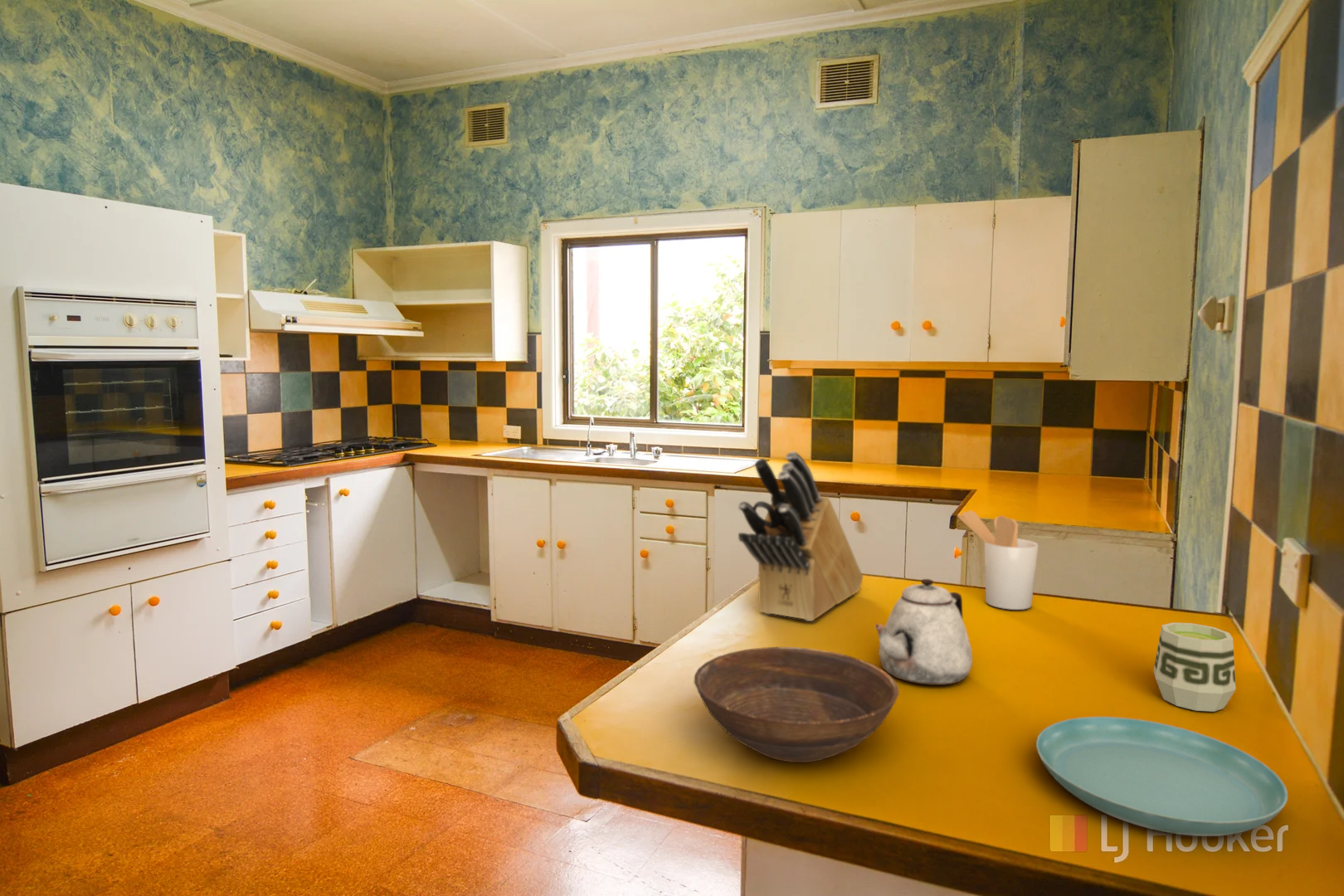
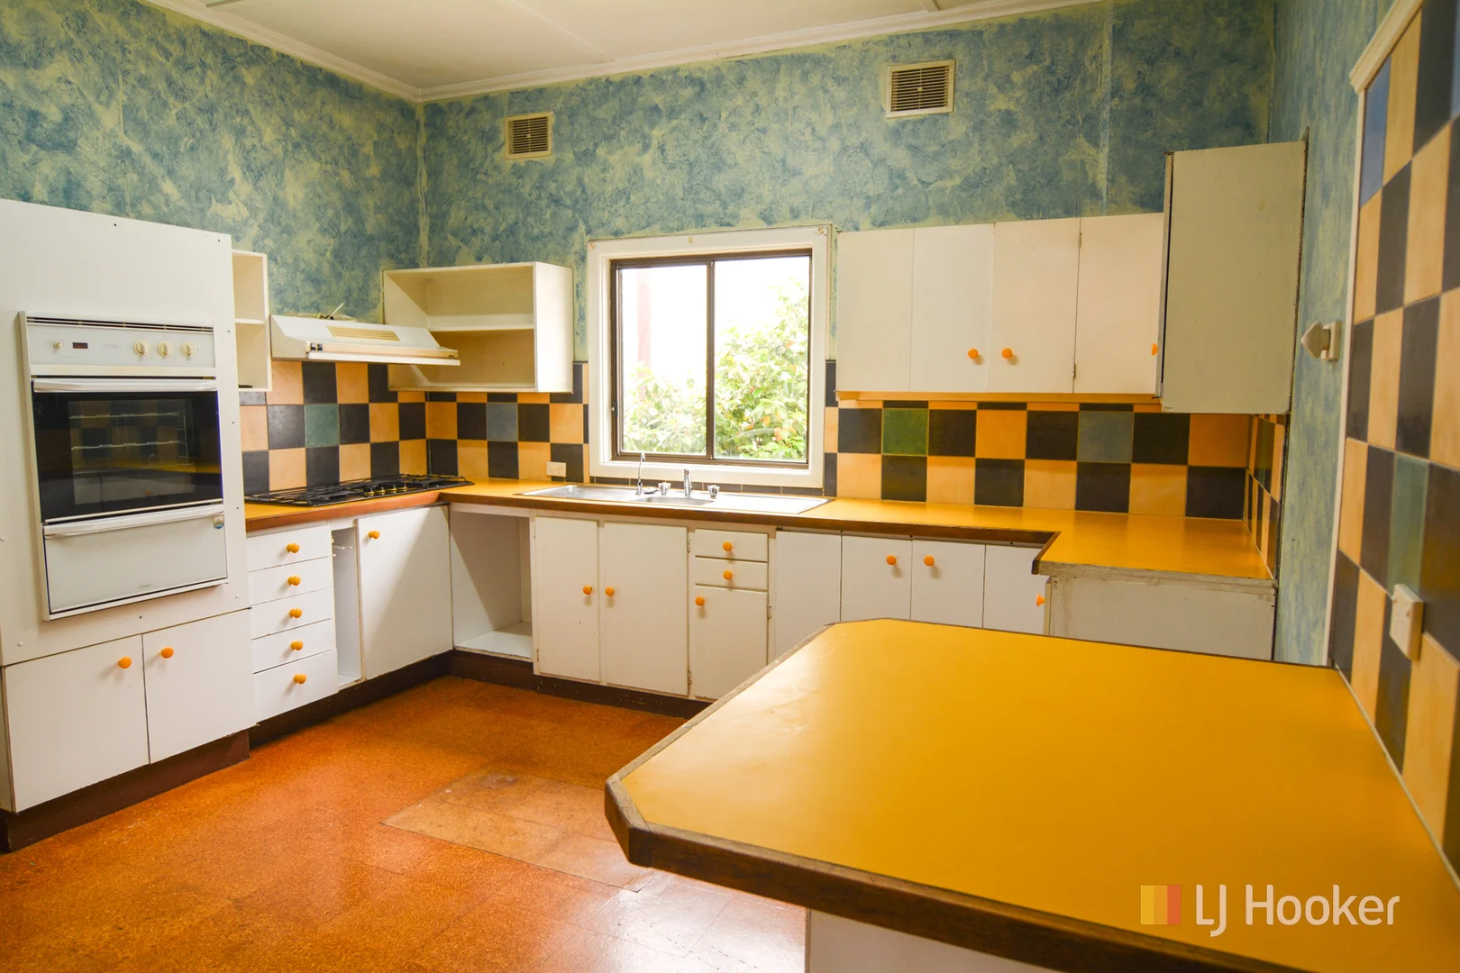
- teapot (920, 627)
- utensil holder (996, 557)
- bowl (794, 711)
- cup (1194, 666)
- knife block (804, 528)
- saucer (1152, 775)
